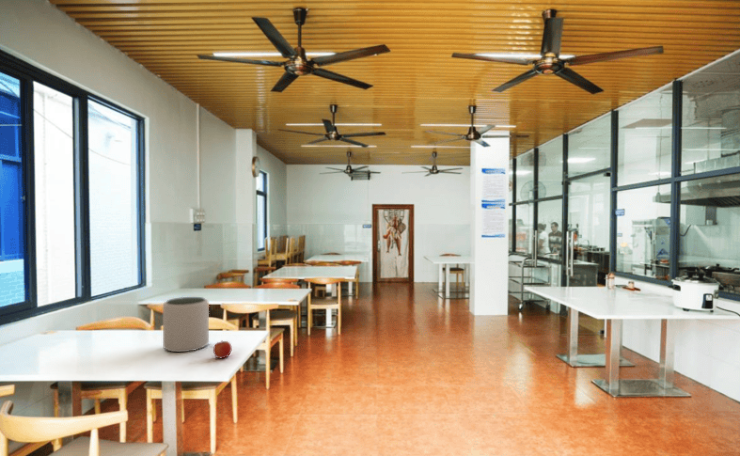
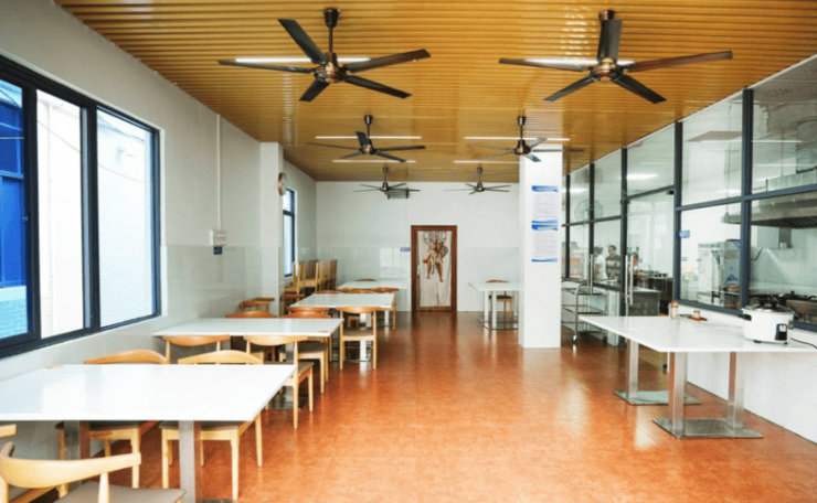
- fruit (222, 348)
- plant pot (186, 323)
